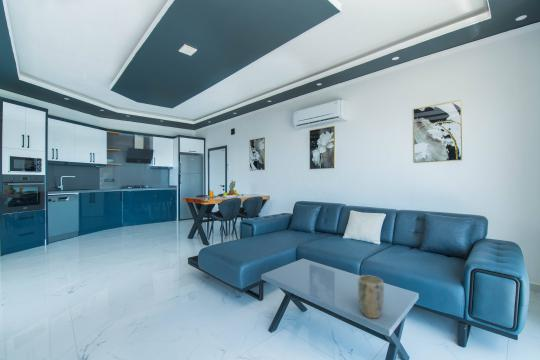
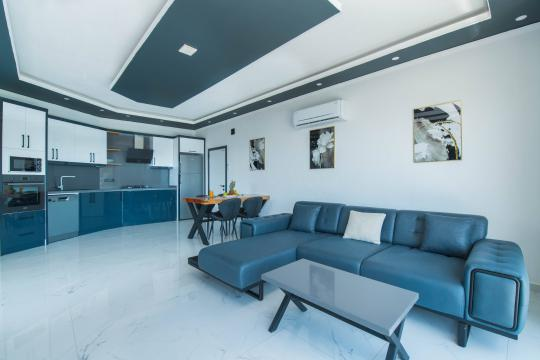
- plant pot (370, 296)
